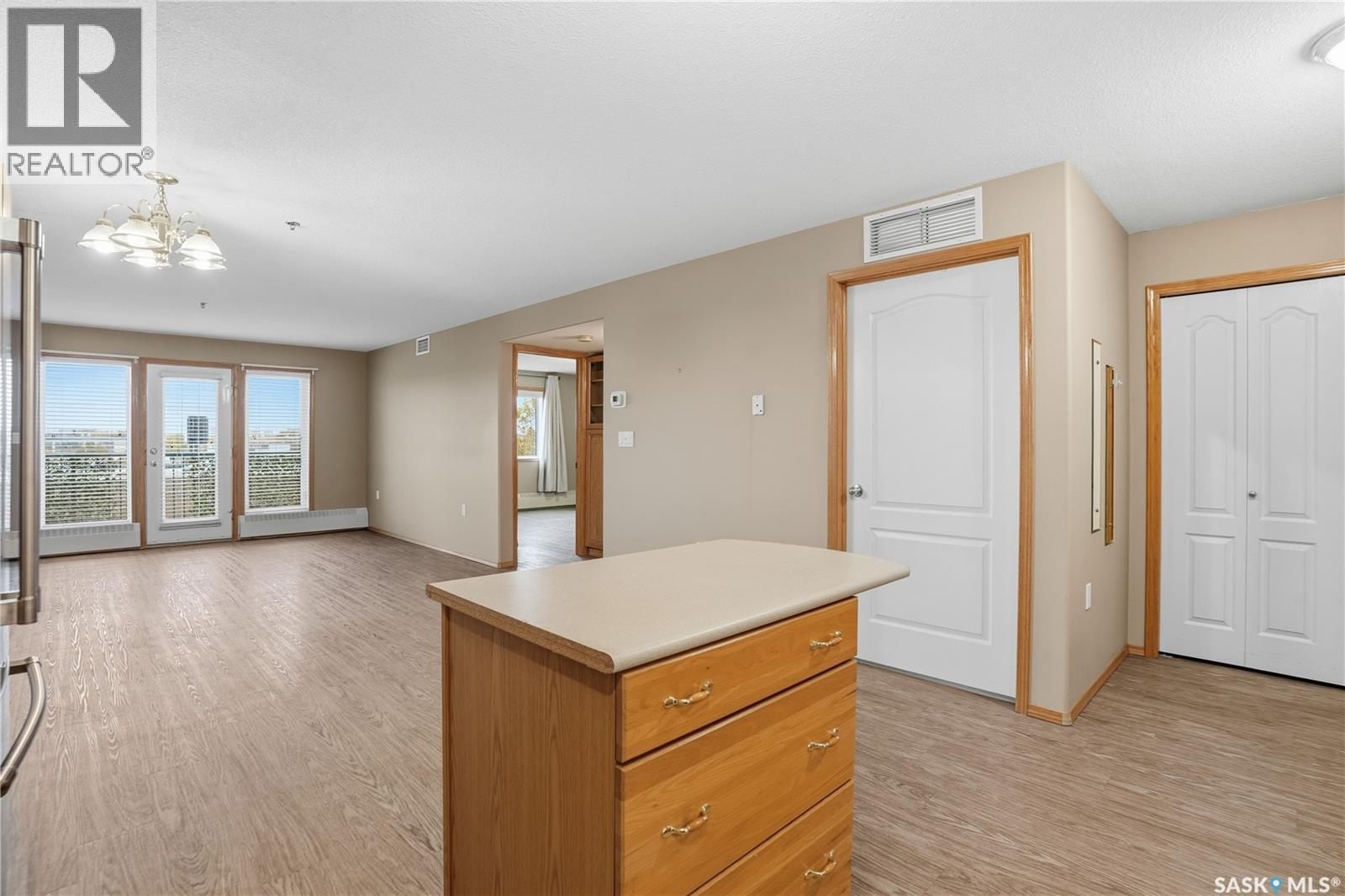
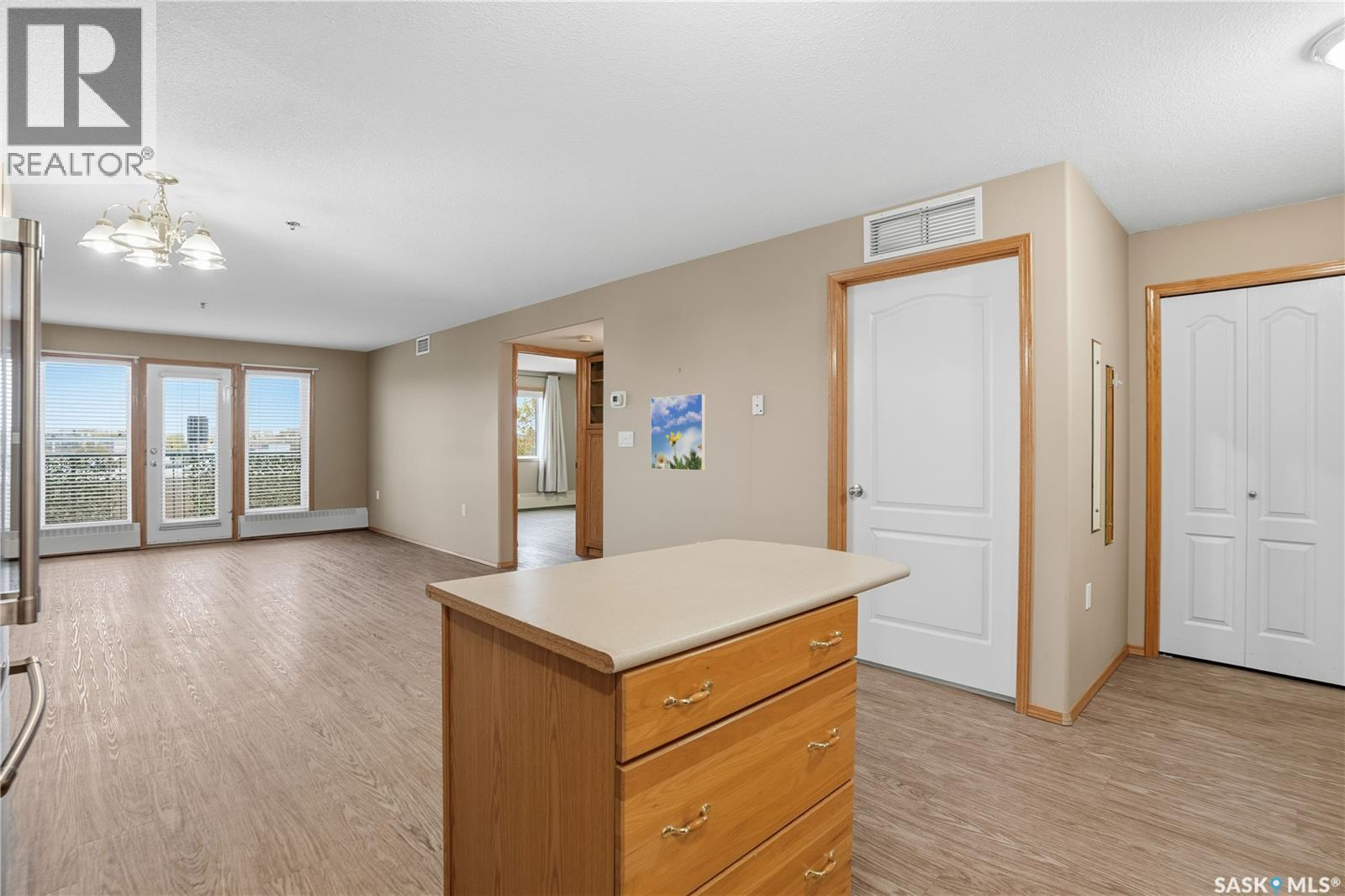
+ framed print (677, 433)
